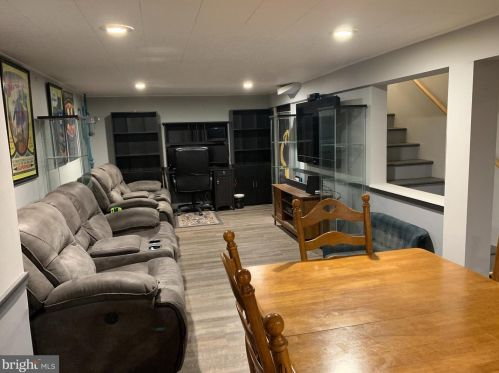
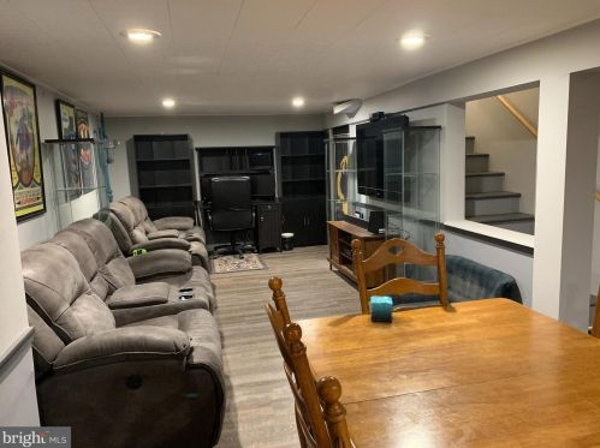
+ candle (381, 304)
